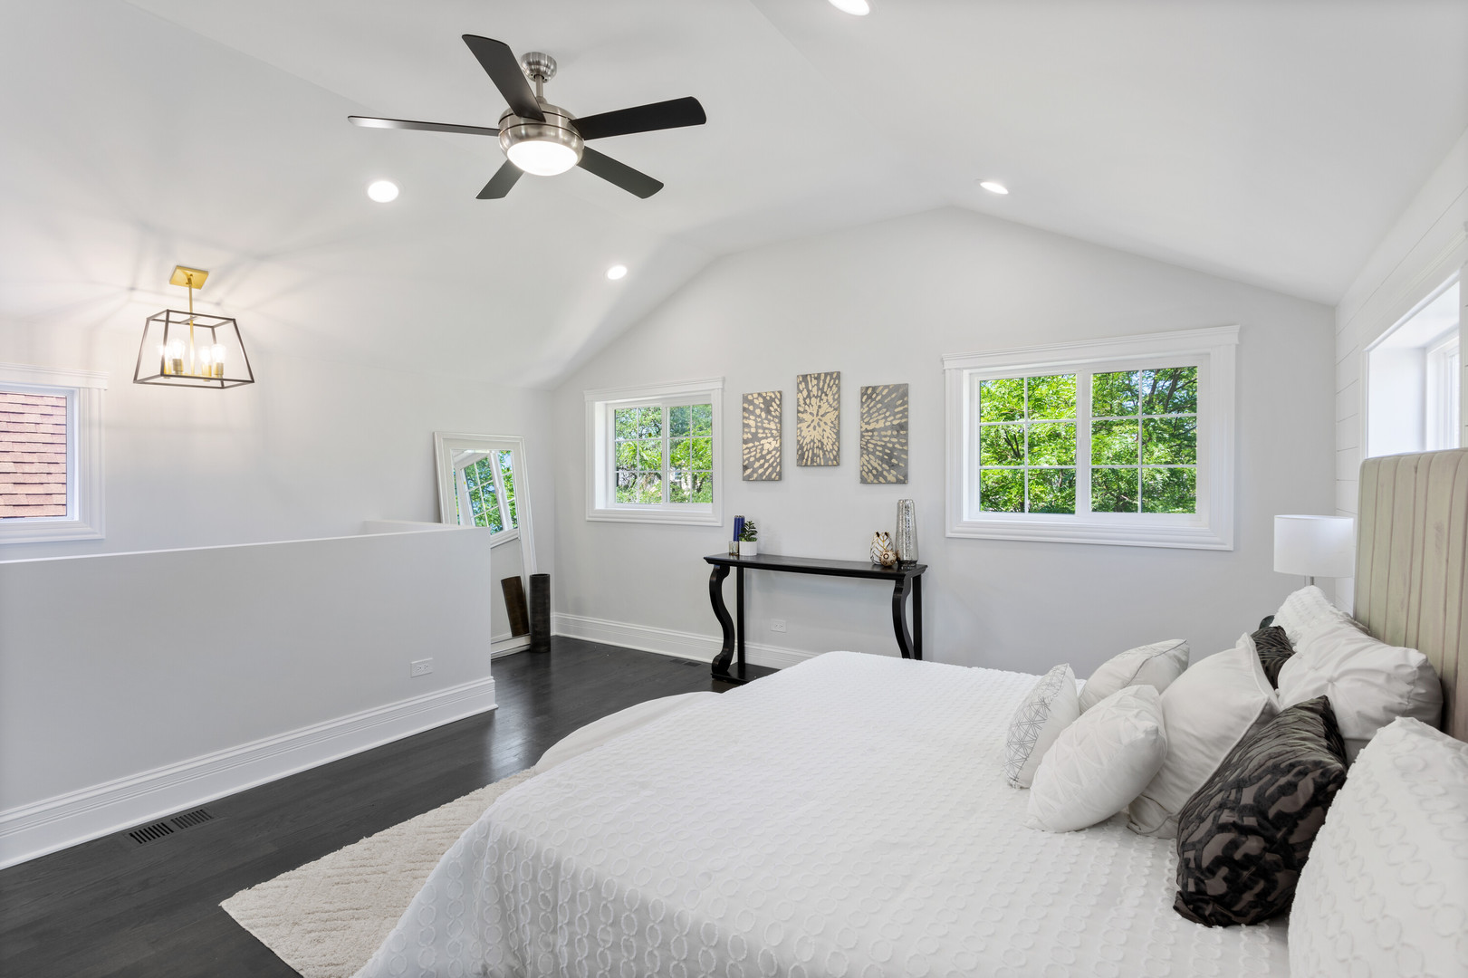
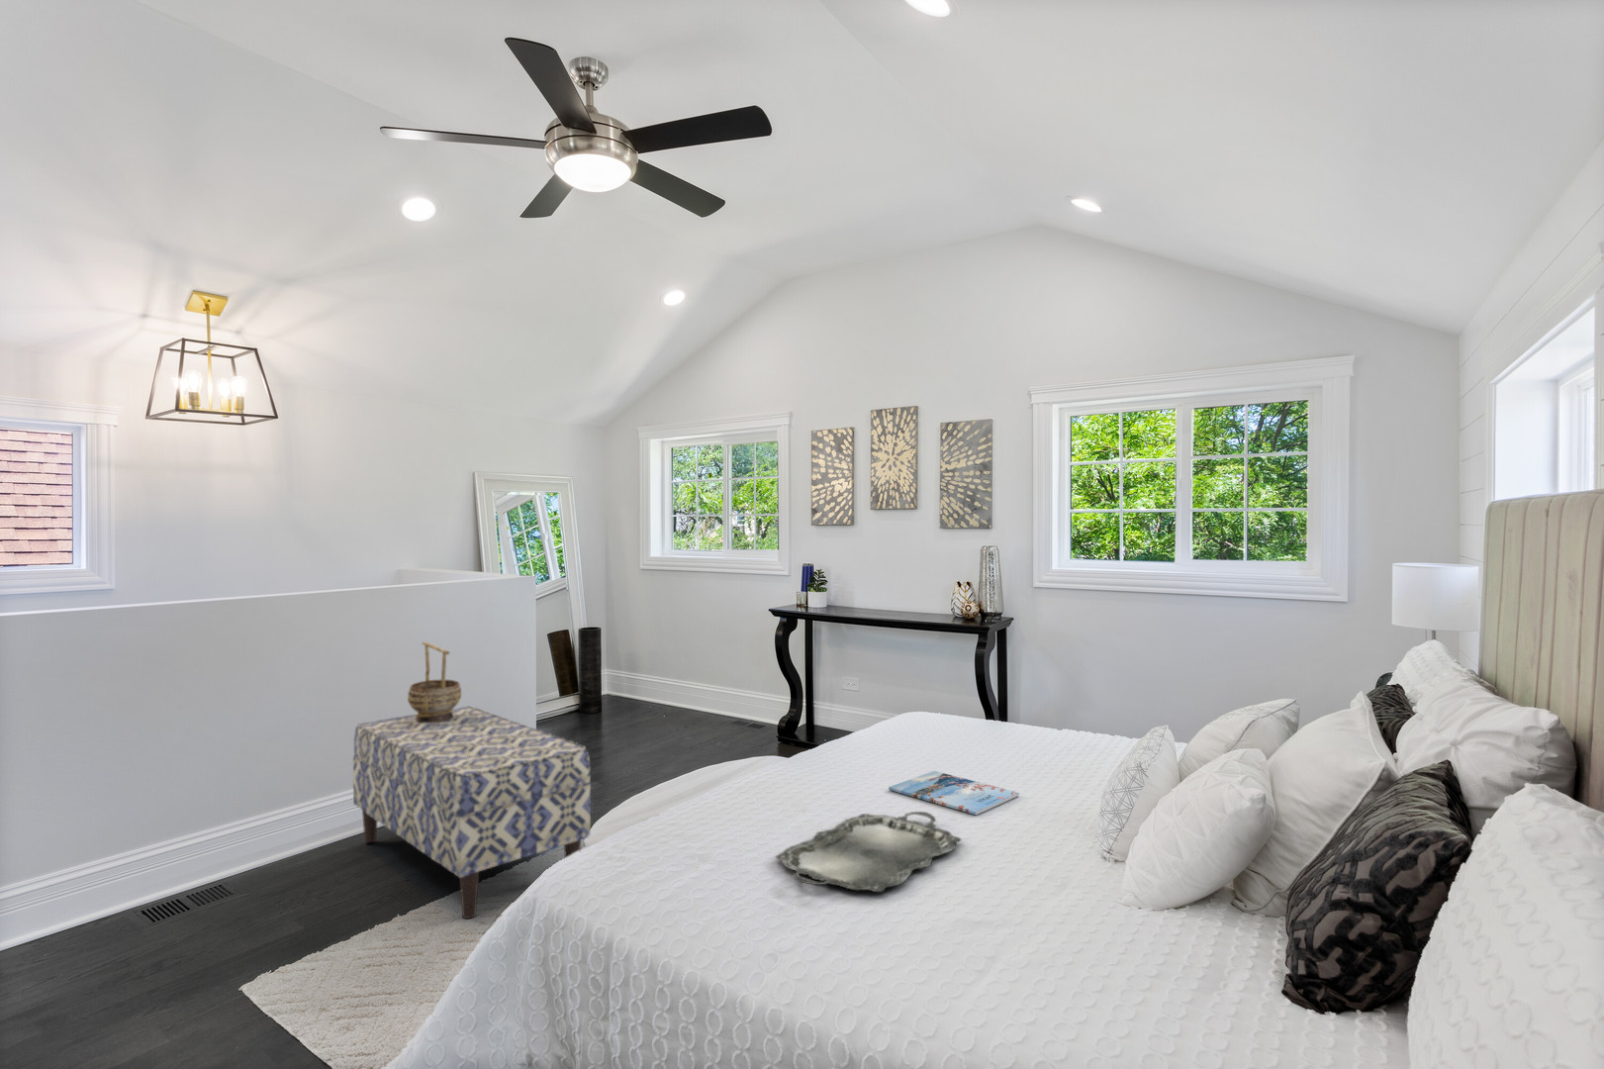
+ serving tray (871, 848)
+ decorative bowl (434, 682)
+ magazine (953, 791)
+ bench (465, 797)
